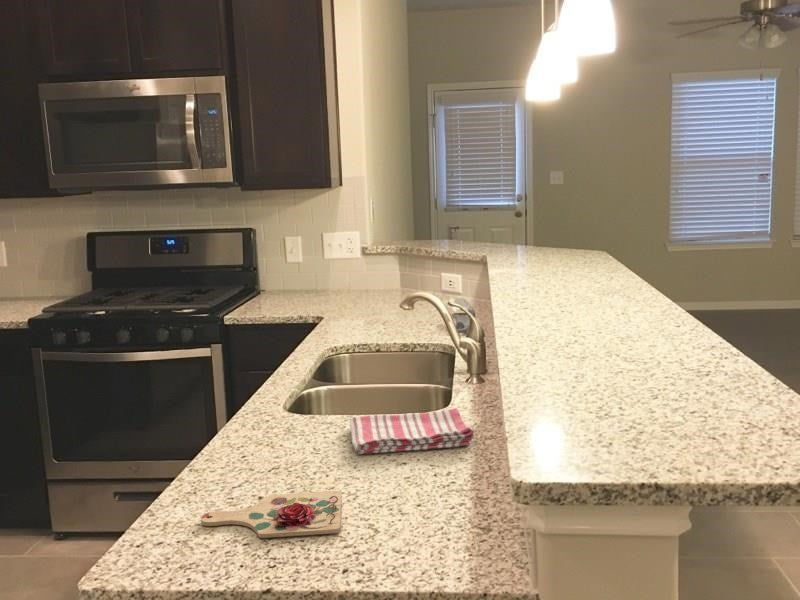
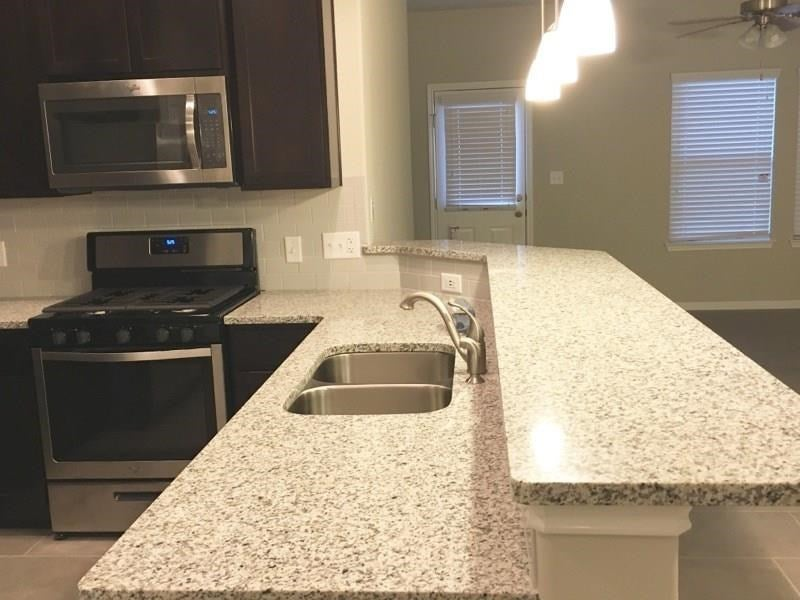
- dish towel (409, 427)
- cutting board (271, 509)
